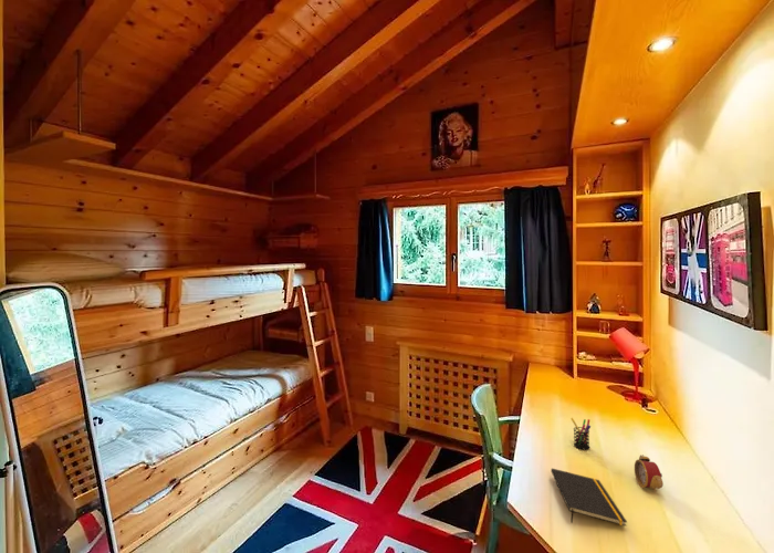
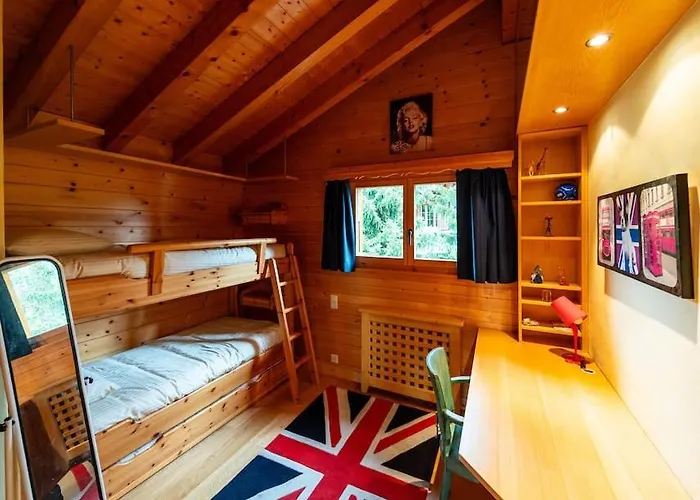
- alarm clock (647, 471)
- pen holder (583, 431)
- notepad (585, 493)
